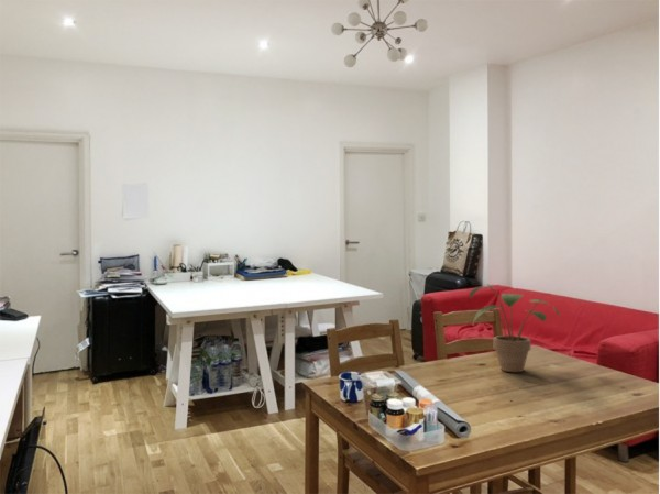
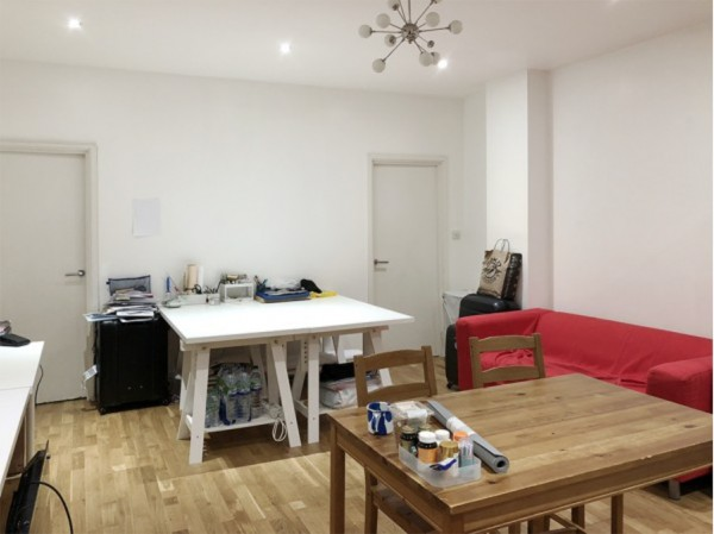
- potted plant (512, 327)
